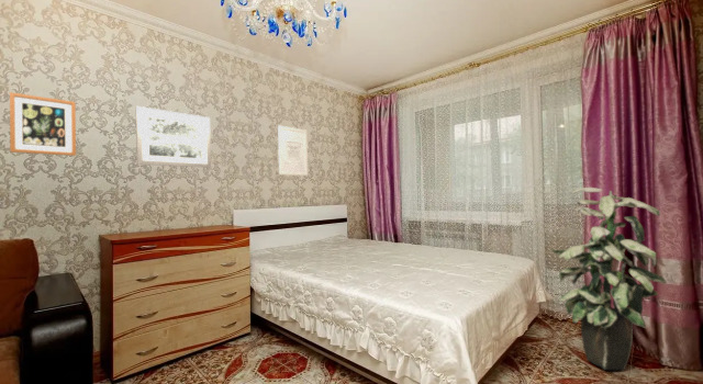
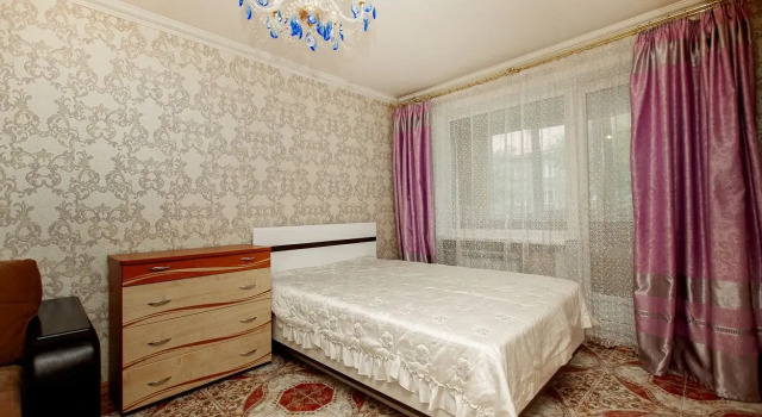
- wall art (293, 151)
- wall art (44, 125)
- indoor plant (602, 273)
- wall art (176, 138)
